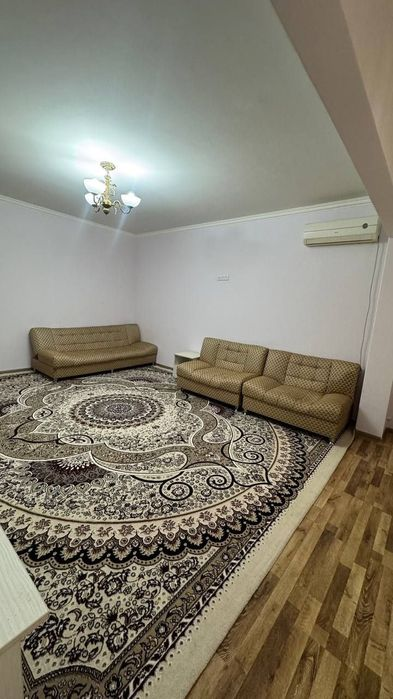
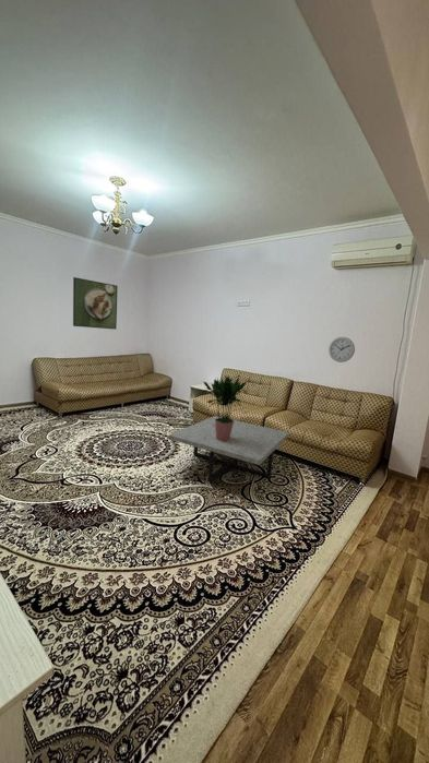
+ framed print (96, 305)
+ coffee table (230, 450)
+ wall clock (341, 349)
+ potted plant (223, 405)
